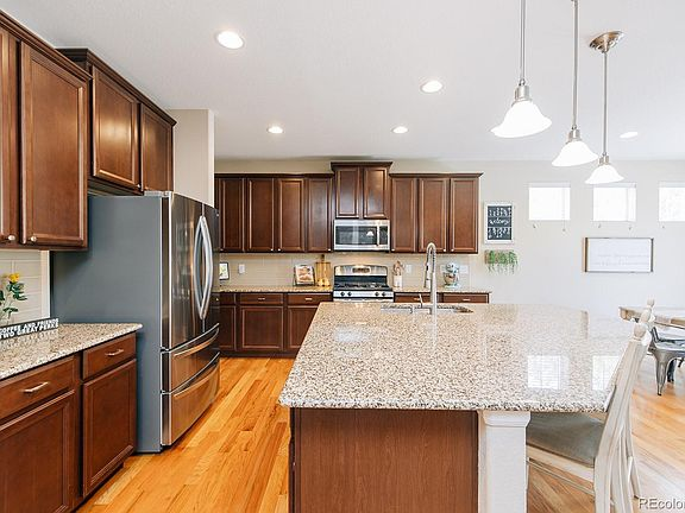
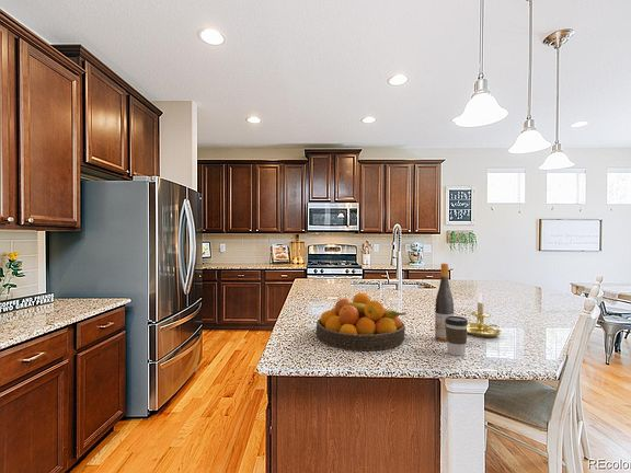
+ candle holder (482, 312)
+ coffee cup (456, 335)
+ wine bottle (444, 300)
+ fruit bowl (359, 316)
